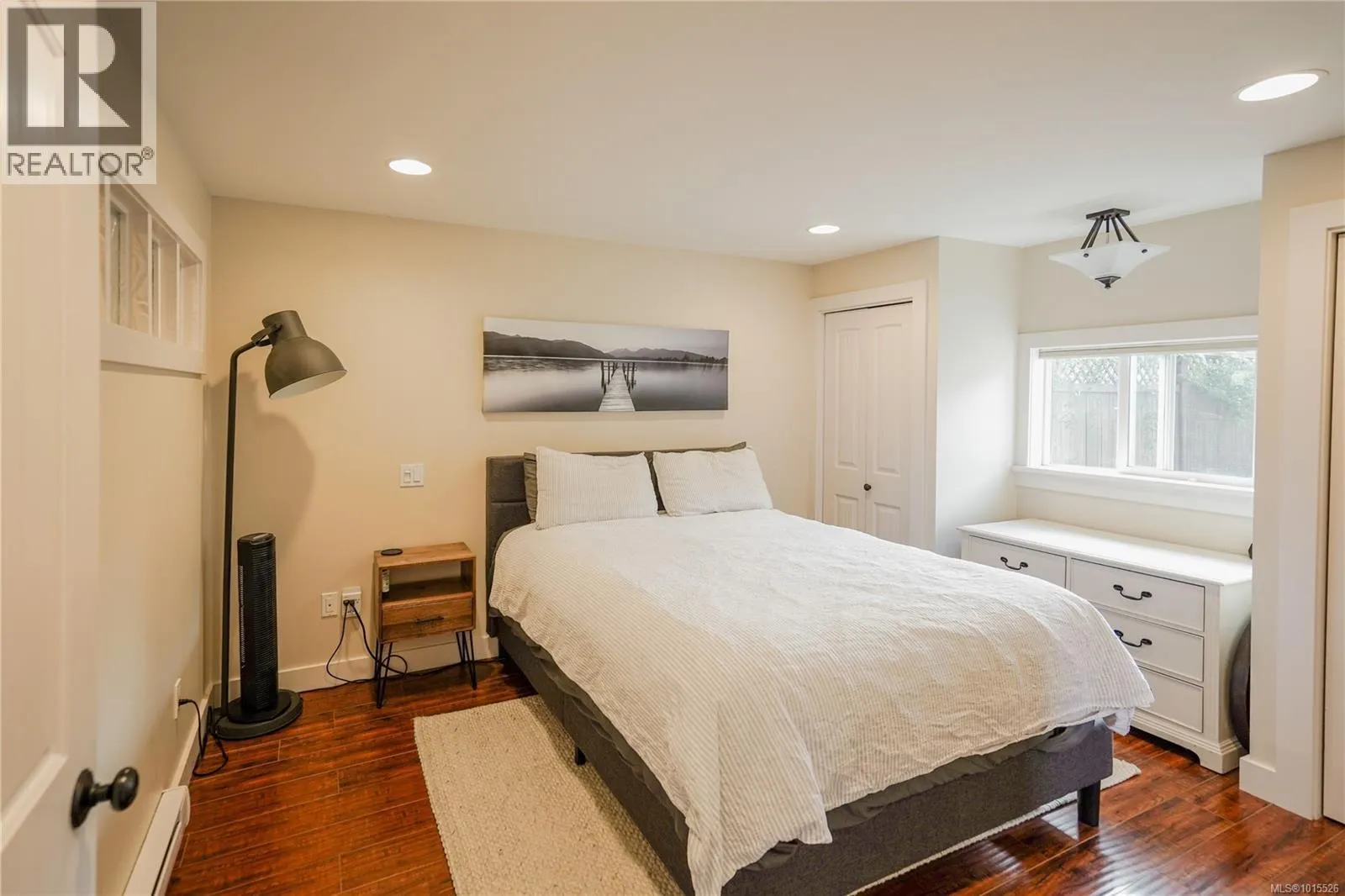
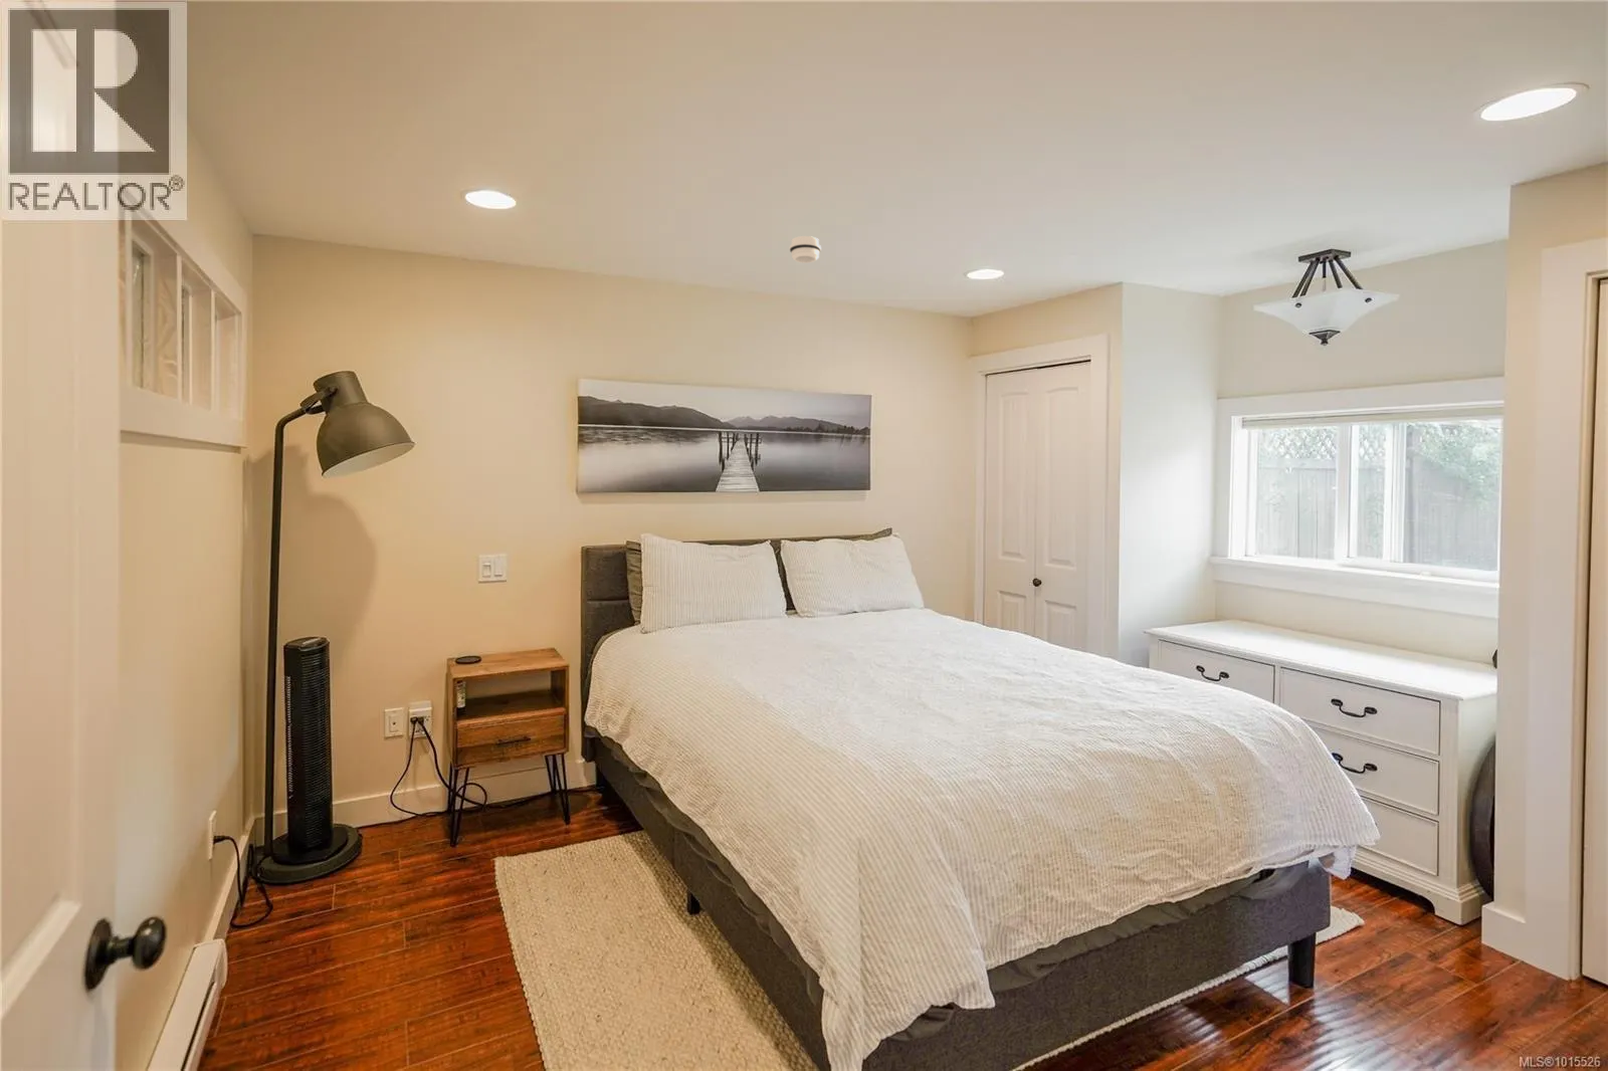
+ smoke detector (805, 249)
